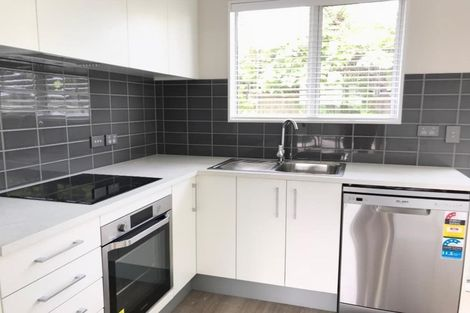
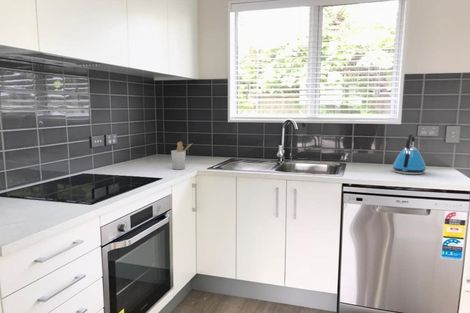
+ kettle (409, 153)
+ utensil holder (182, 155)
